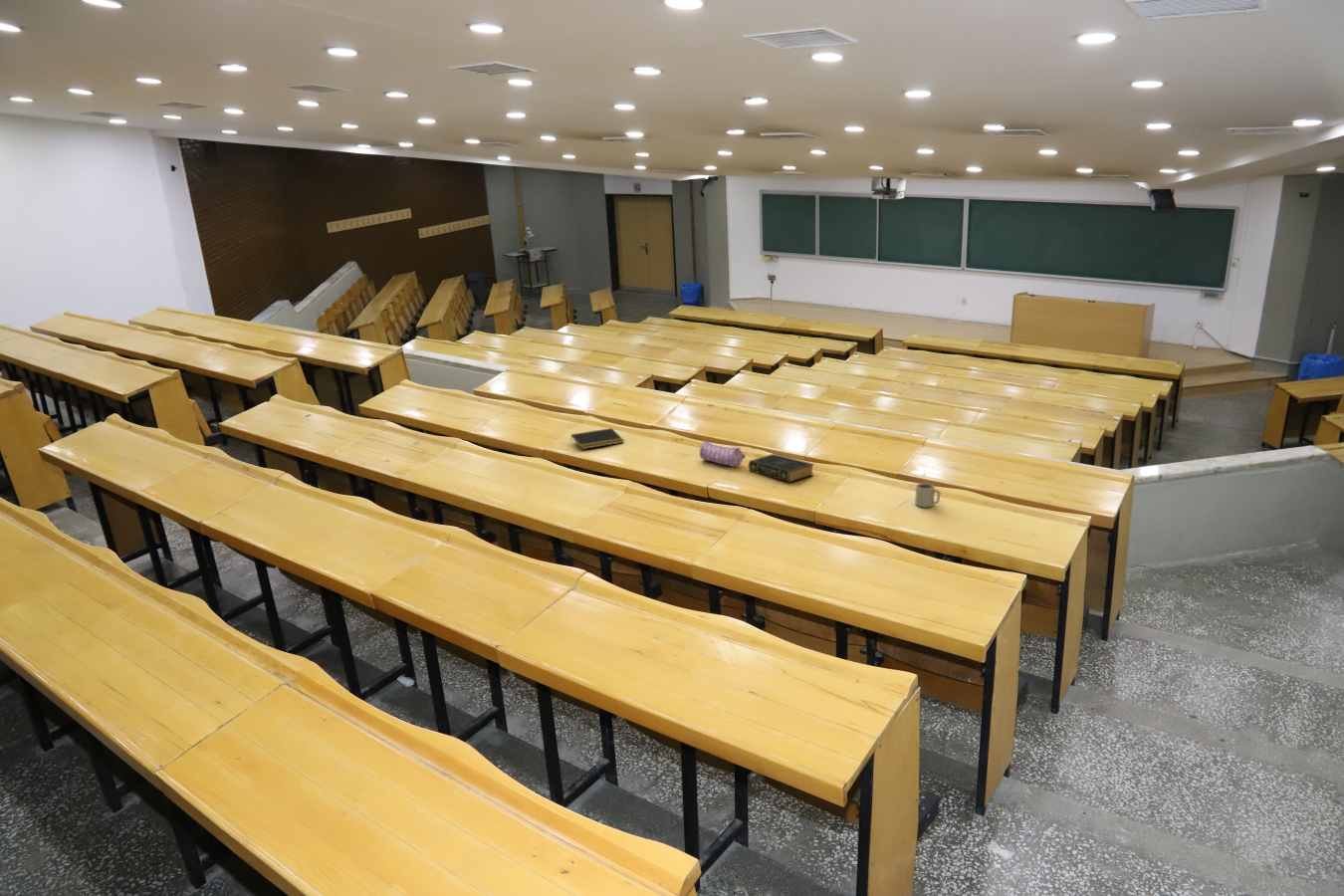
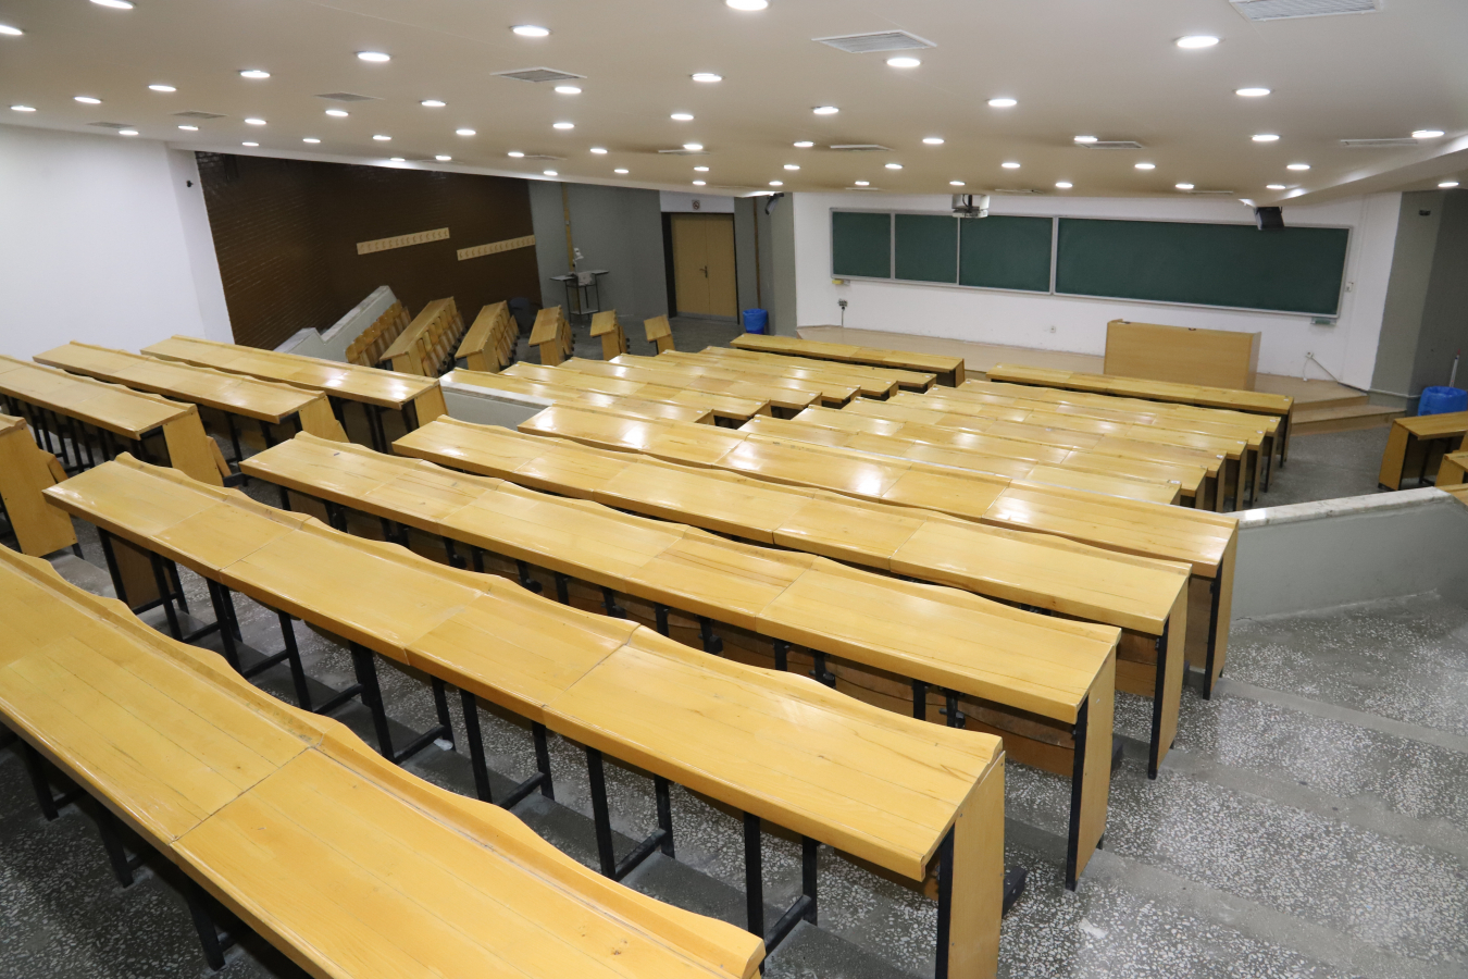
- cup (927, 496)
- notepad (597, 438)
- pencil case (721, 454)
- book (781, 467)
